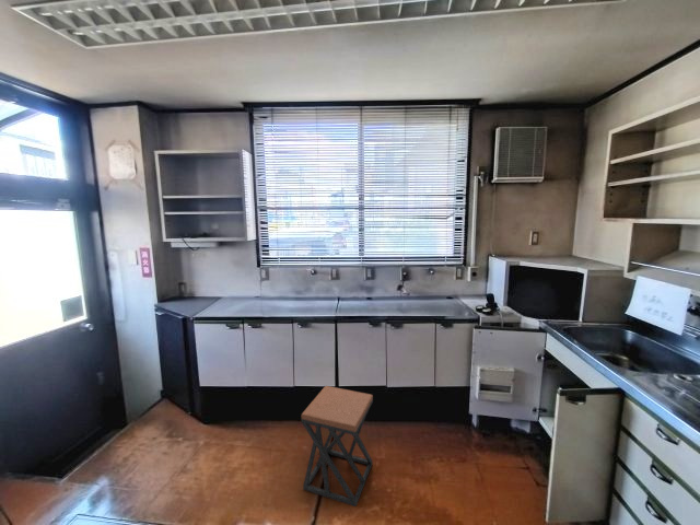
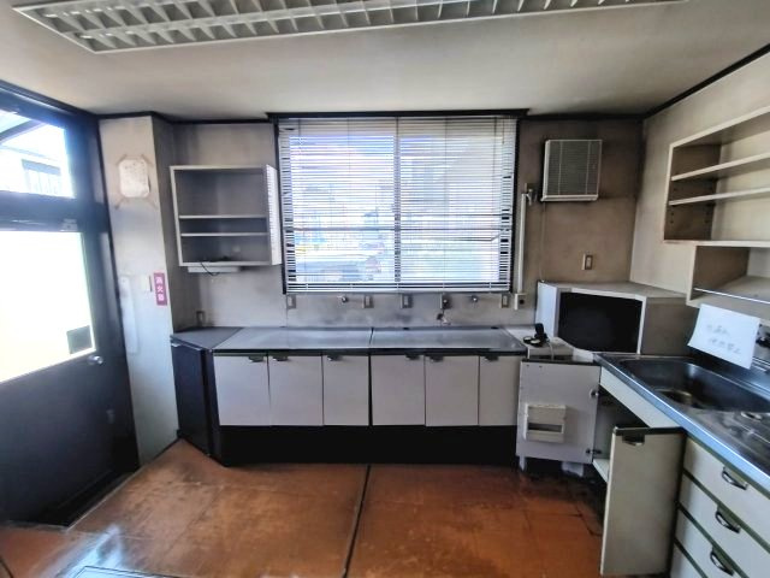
- stool (339, 440)
